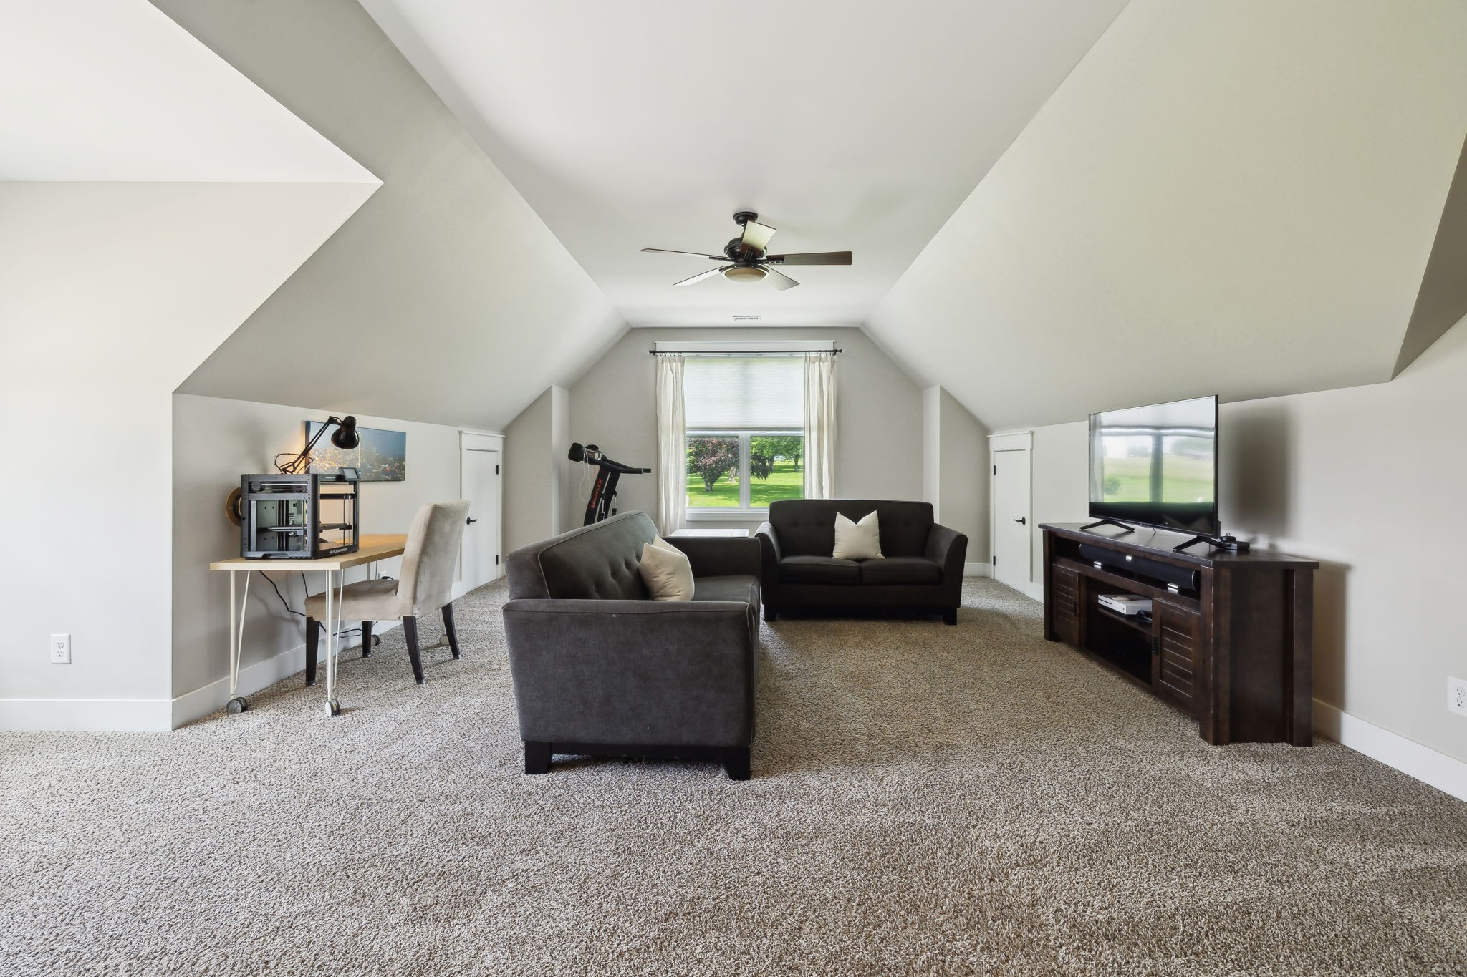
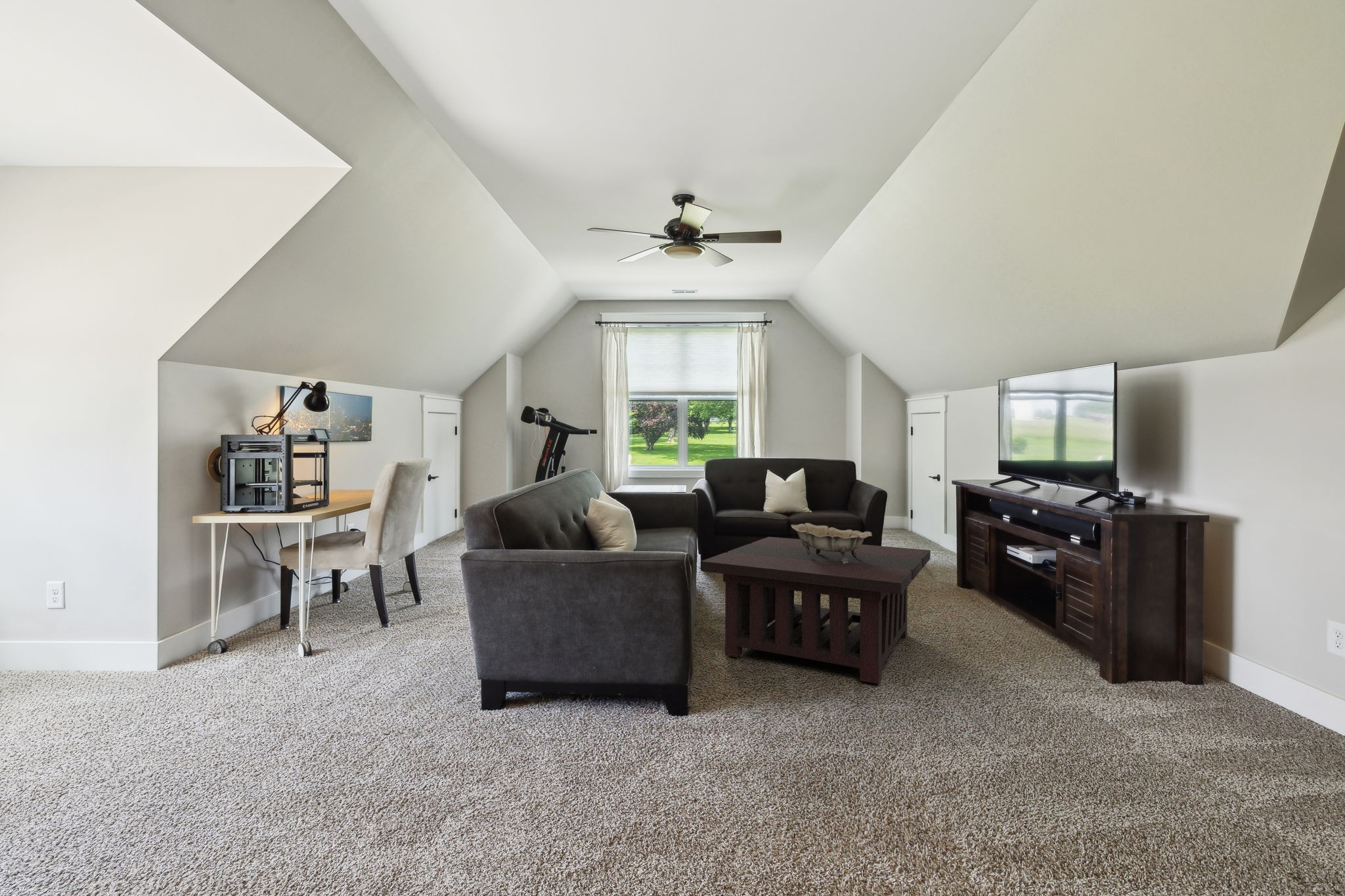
+ decorative bowl (831, 542)
+ coffee table (820, 600)
